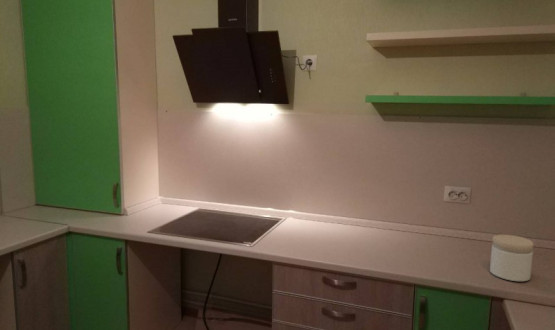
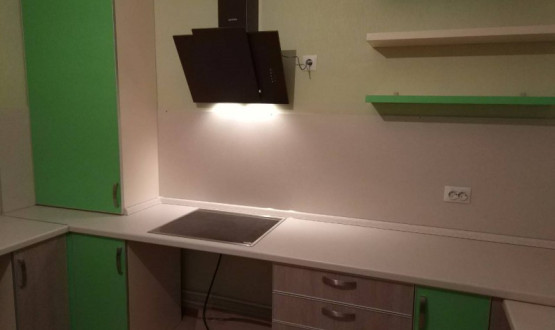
- jar (511, 257)
